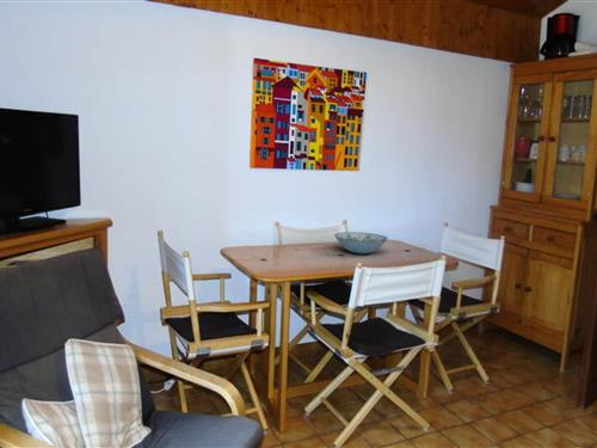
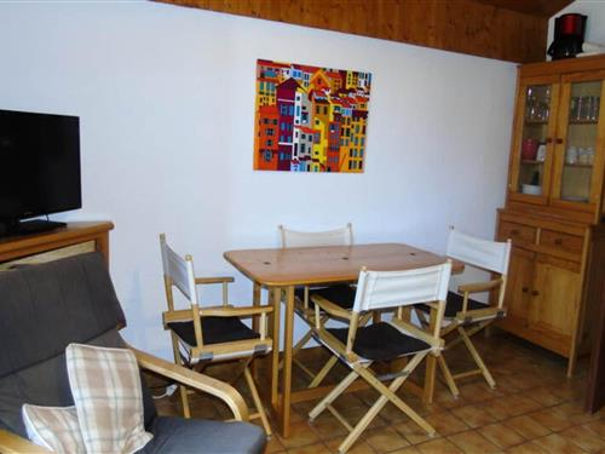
- decorative bowl (359, 244)
